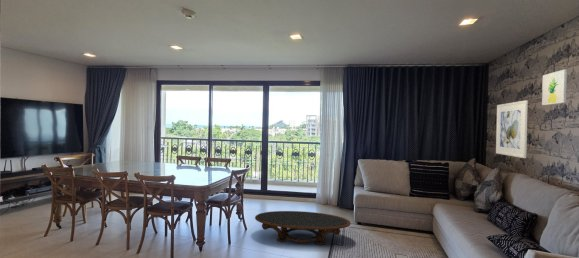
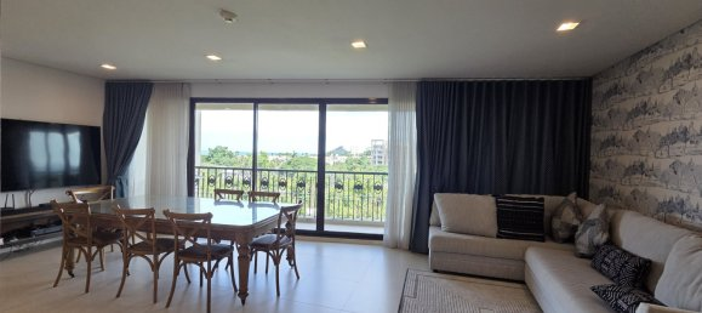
- coffee table (301, 228)
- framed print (510, 129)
- wall art (553, 88)
